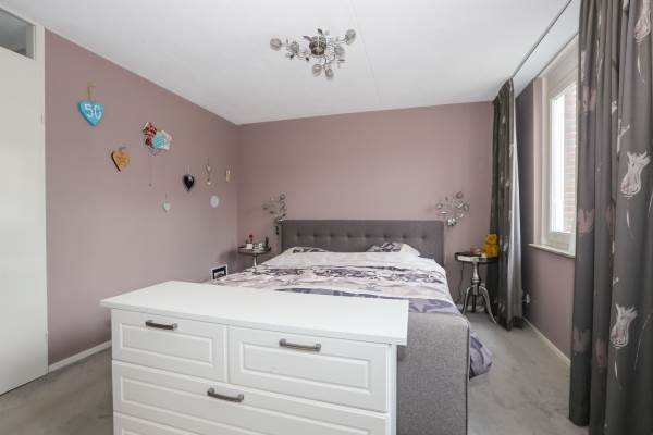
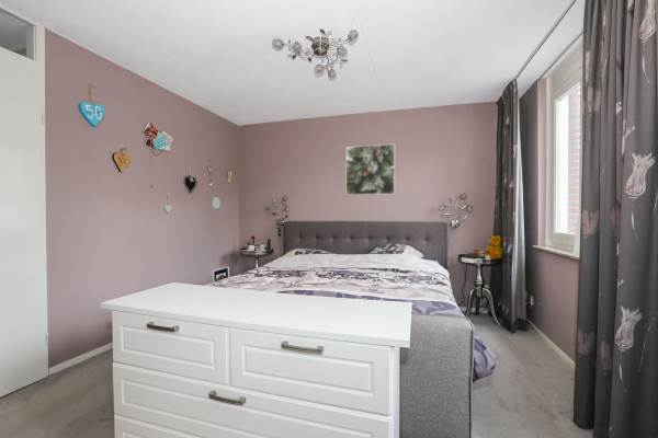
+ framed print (370, 170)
